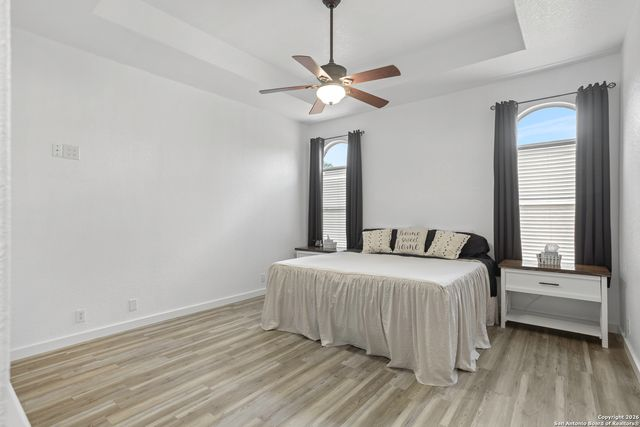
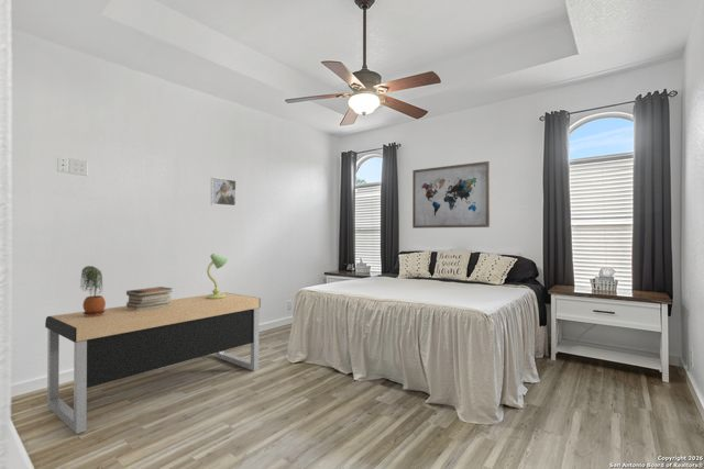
+ book stack (150, 298)
+ table lamp (213, 278)
+ wall art (449, 197)
+ desk (165, 345)
+ potted plant (91, 290)
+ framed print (223, 192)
